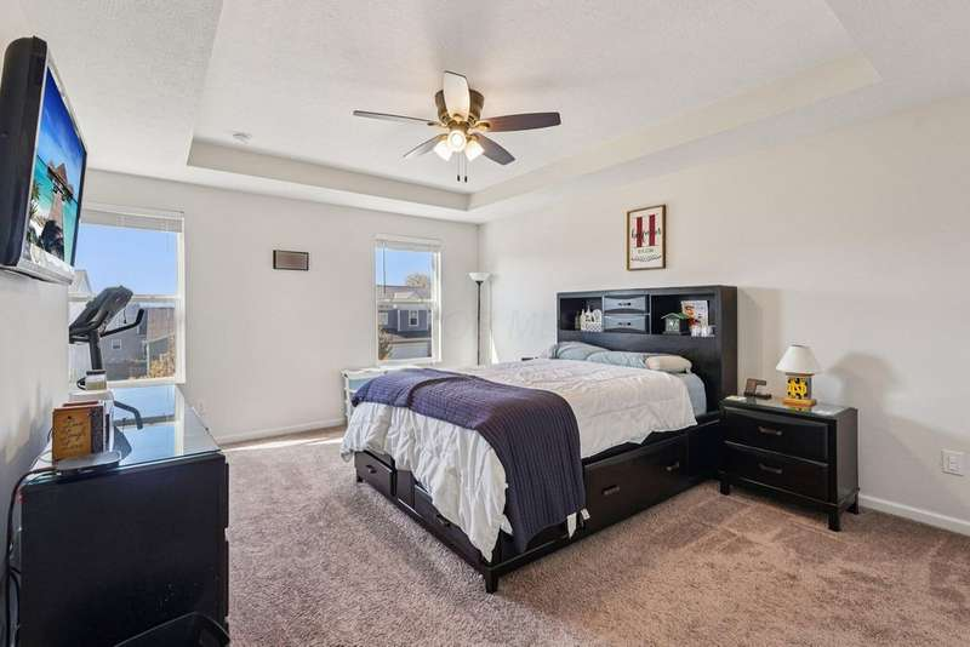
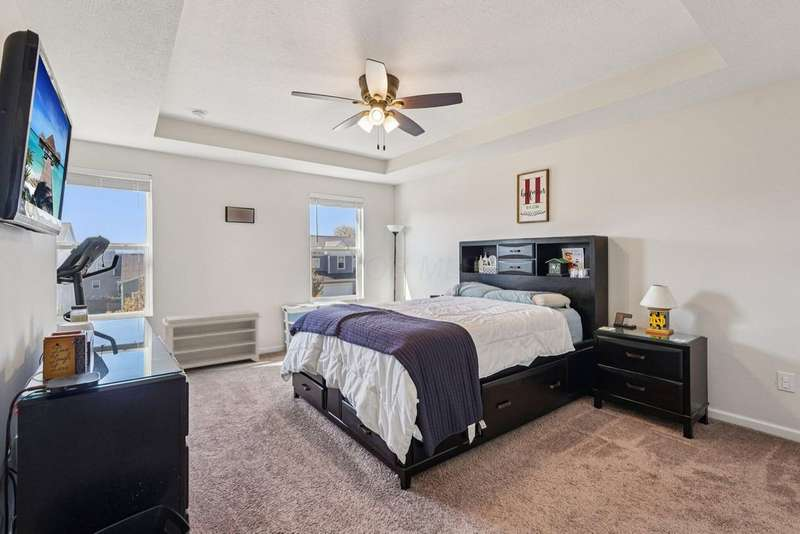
+ bench (214, 339)
